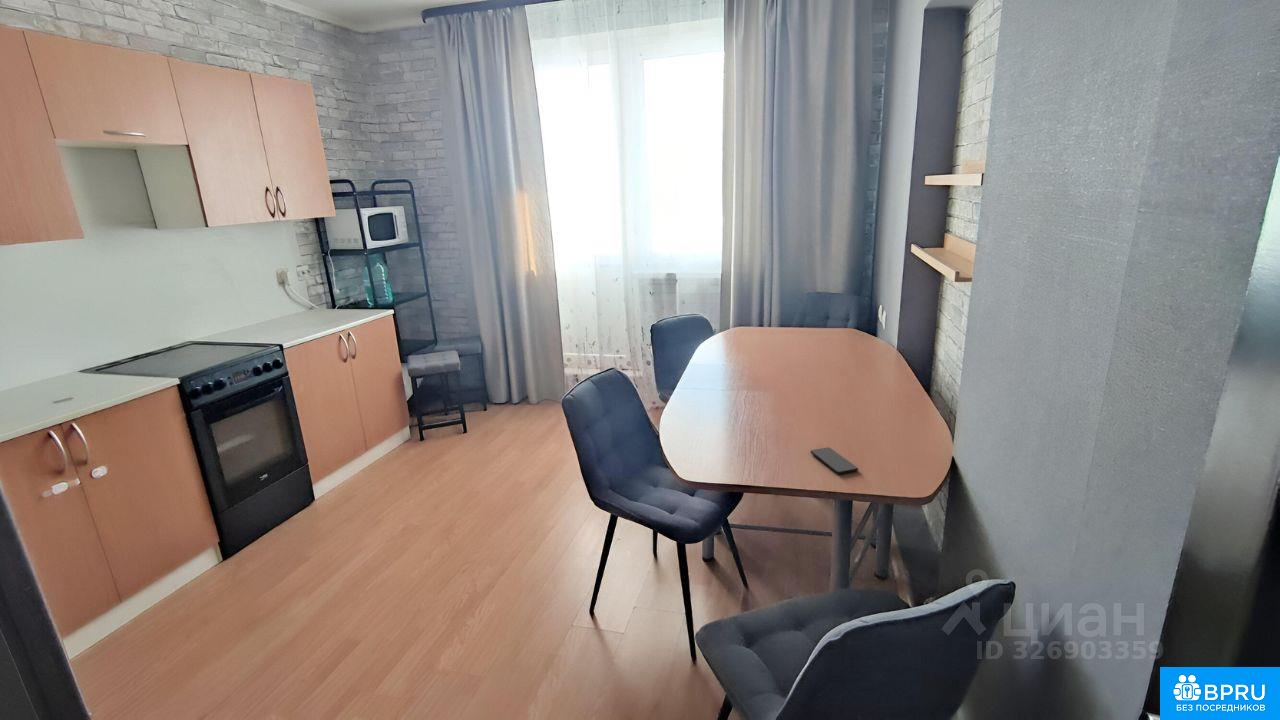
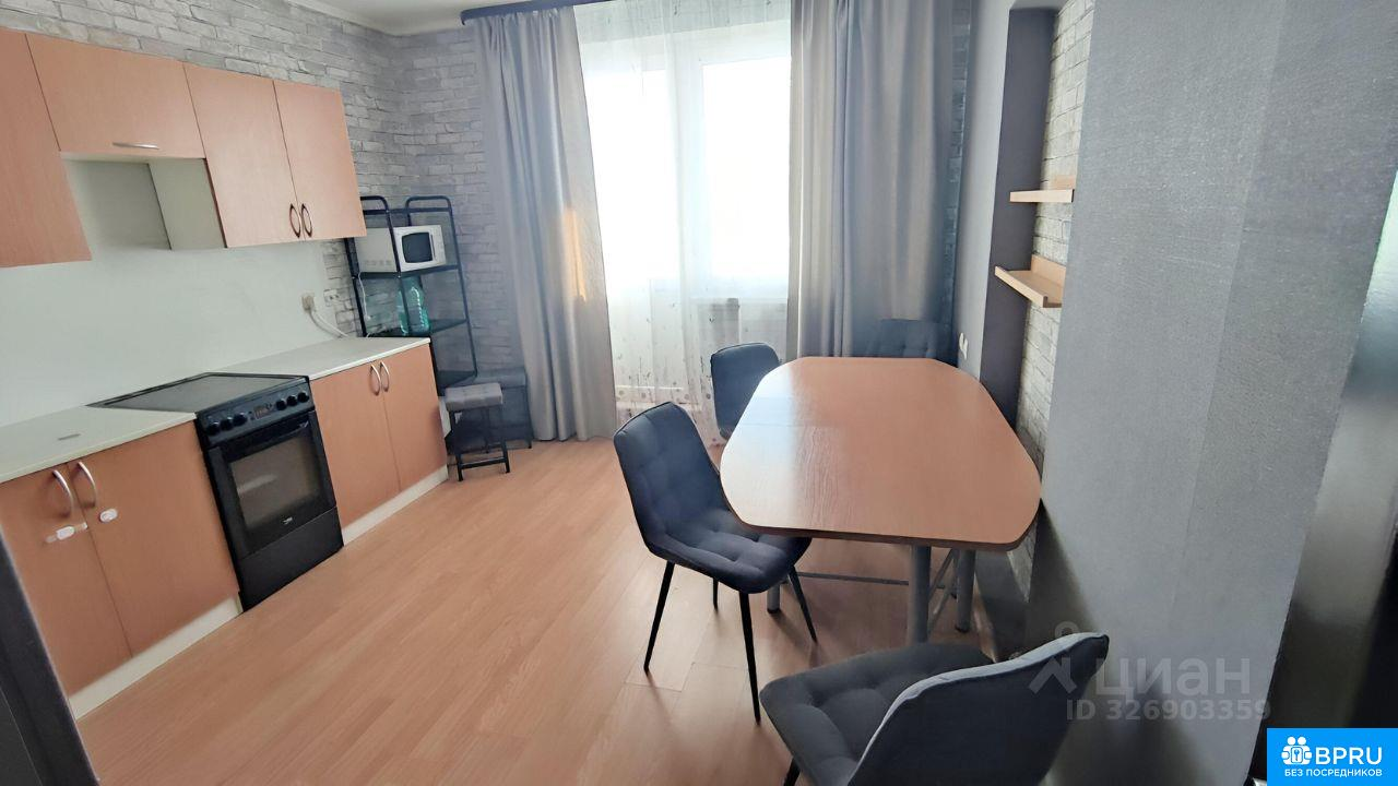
- smartphone (833, 460)
